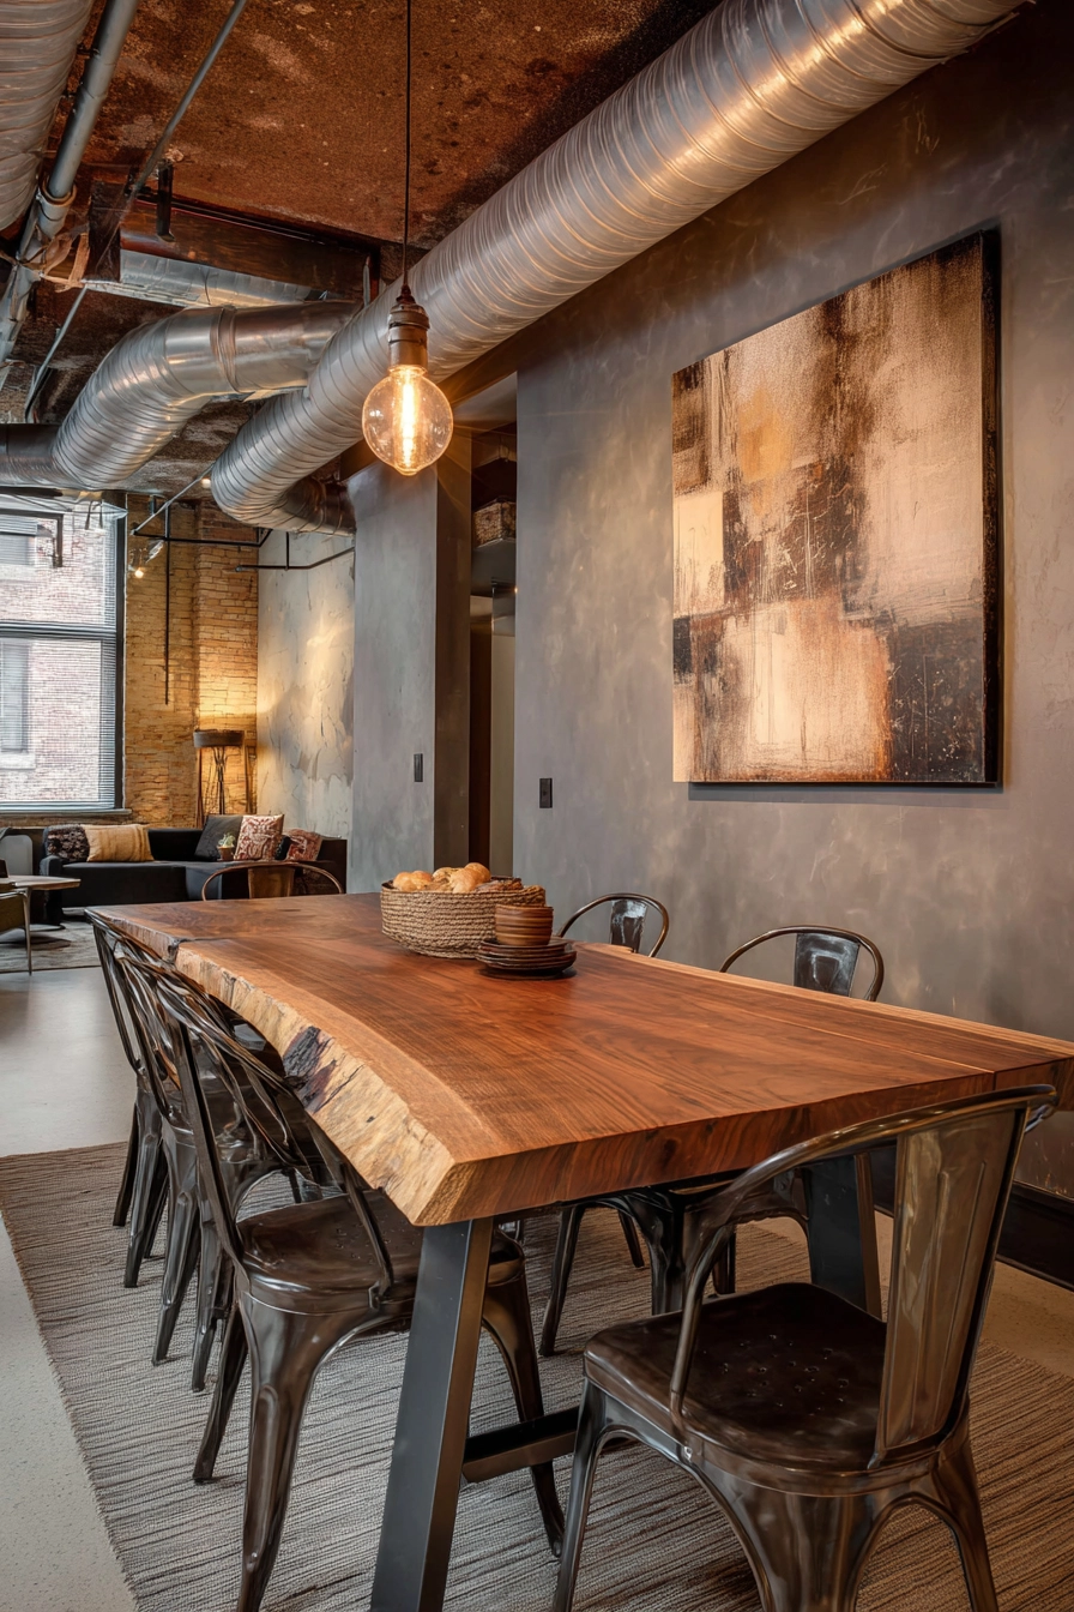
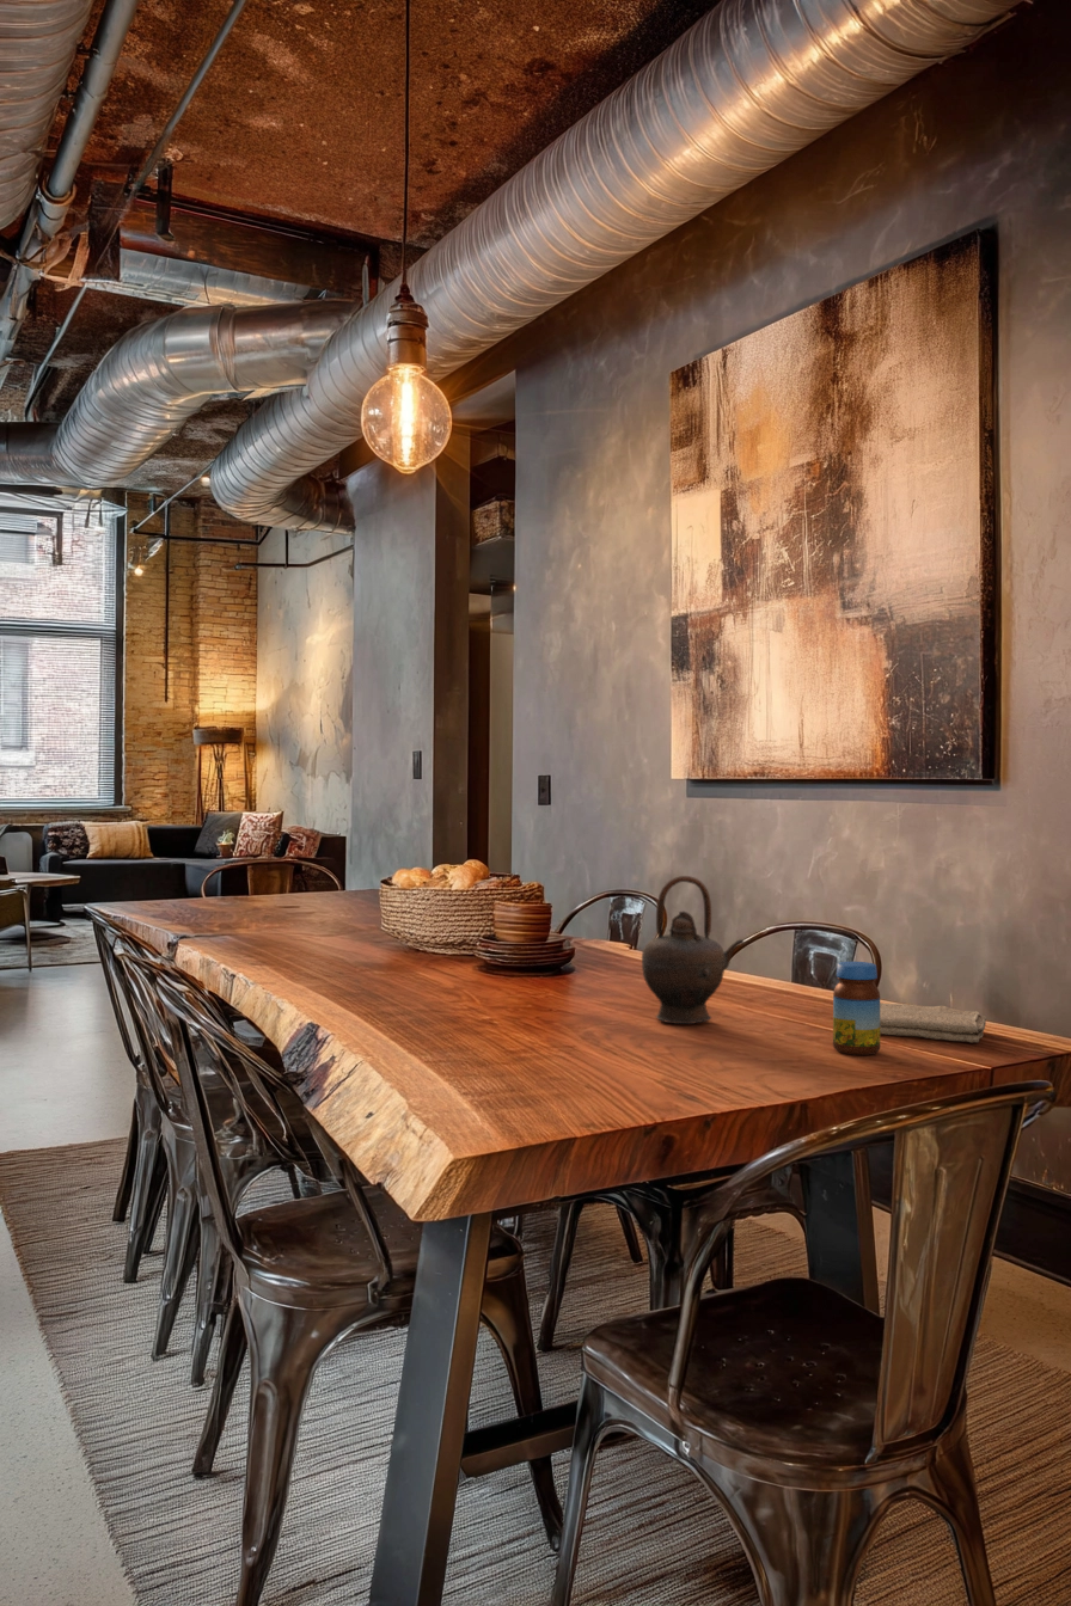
+ teapot (692, 948)
+ jar (856, 1006)
+ washcloth (920, 1020)
